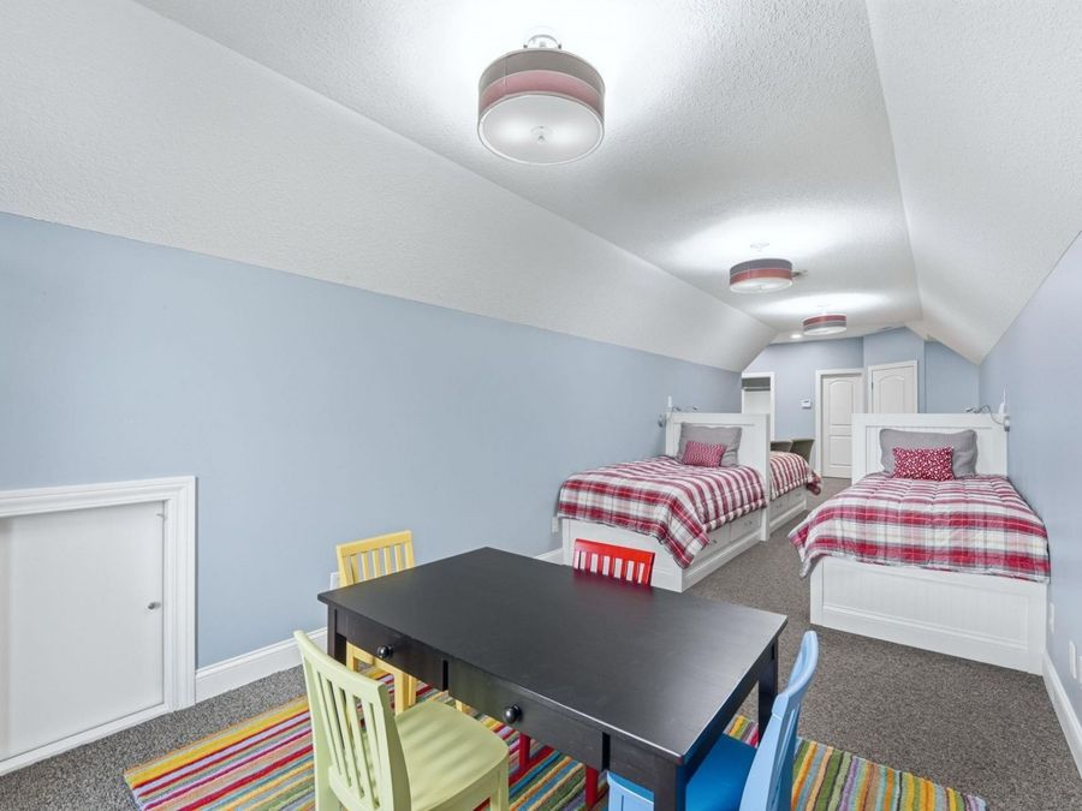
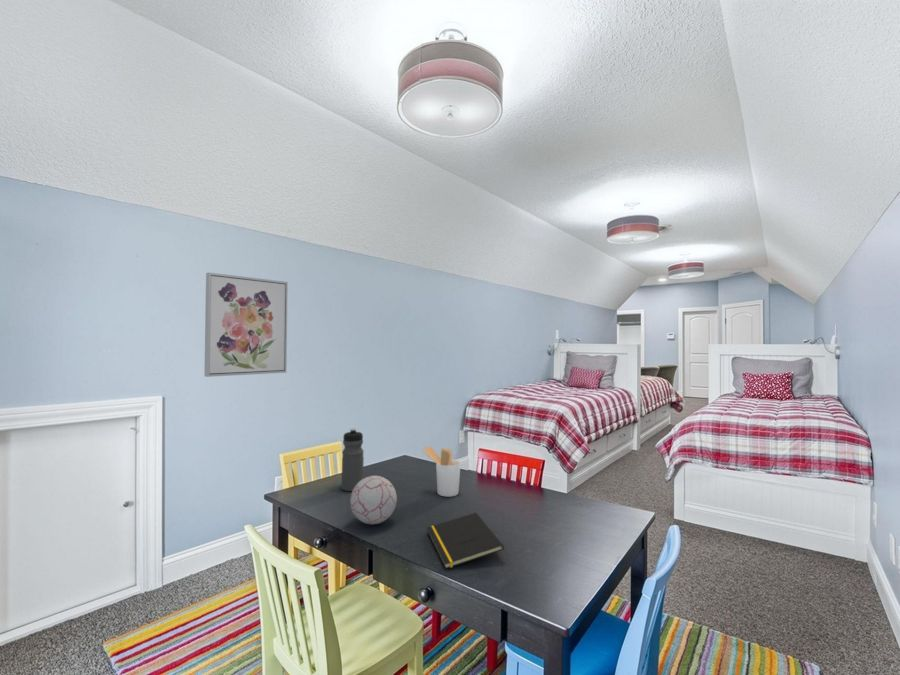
+ decorative ball (373, 499)
+ notepad (462, 537)
+ utensil holder (441, 469)
+ wall art (248, 326)
+ water bottle (352, 458)
